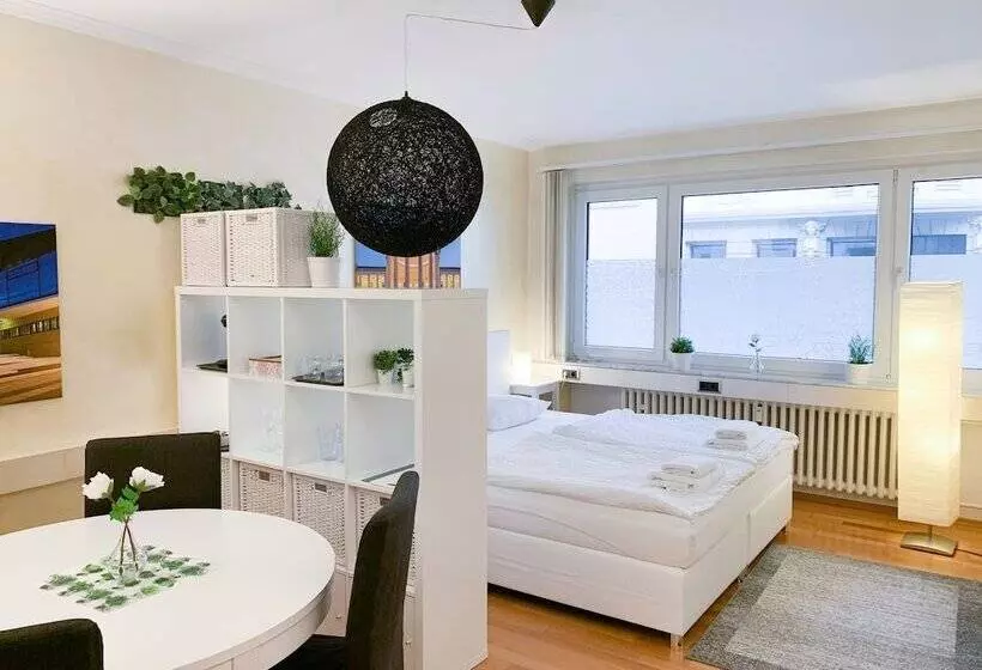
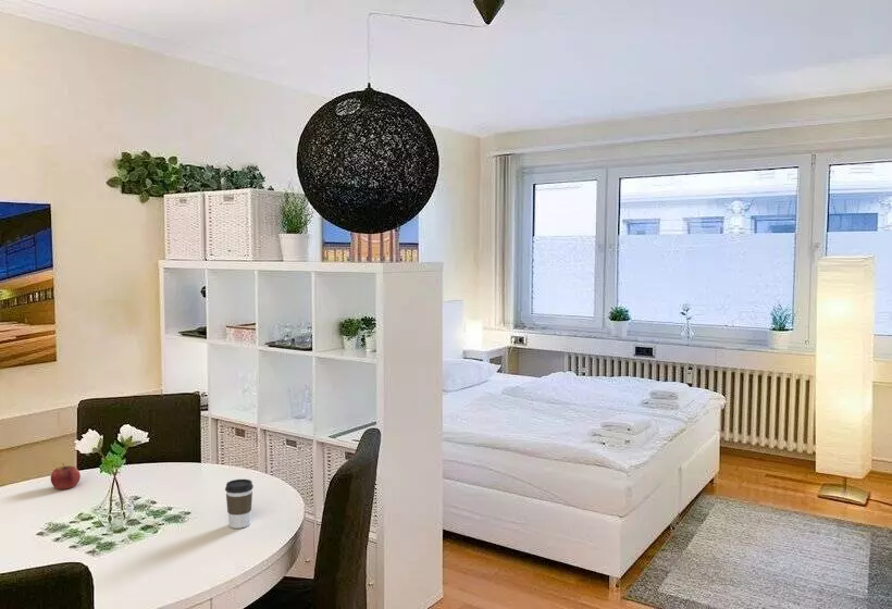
+ coffee cup (239, 504)
+ apple (65, 474)
